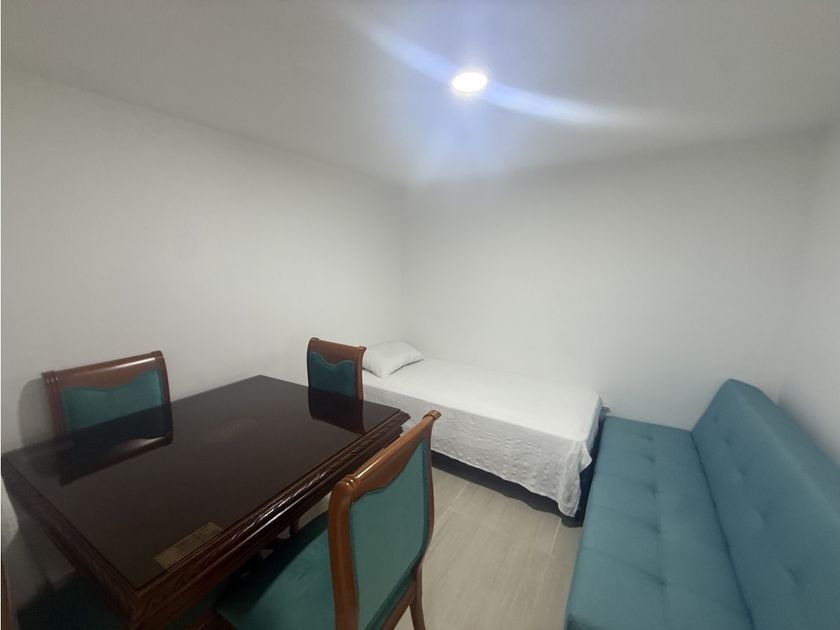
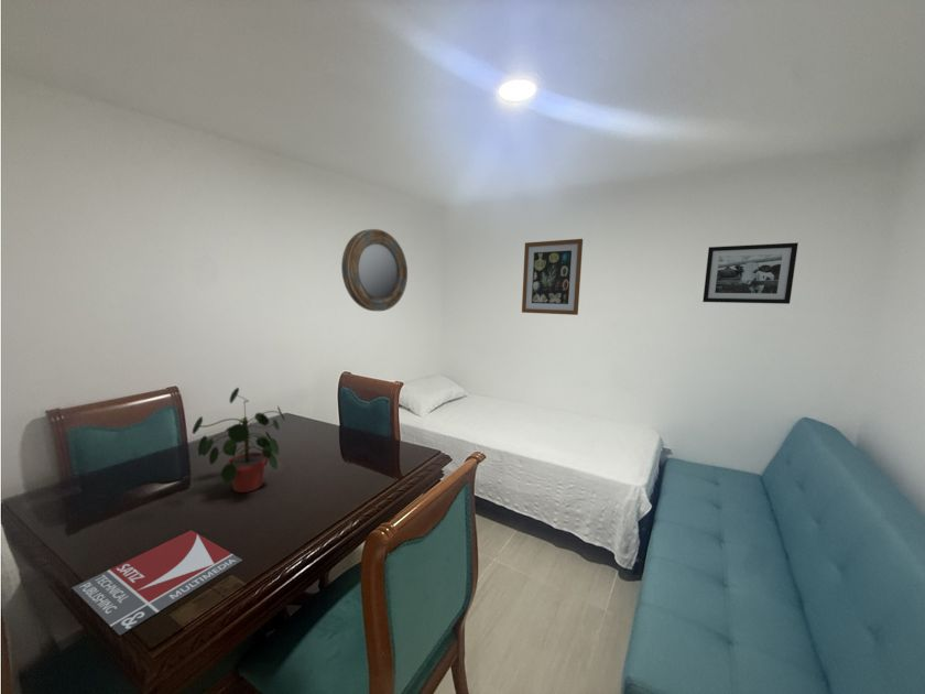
+ picture frame (747, 274)
+ wall art (551, 278)
+ home mirror (377, 271)
+ potted plant (240, 440)
+ floor mat (162, 573)
